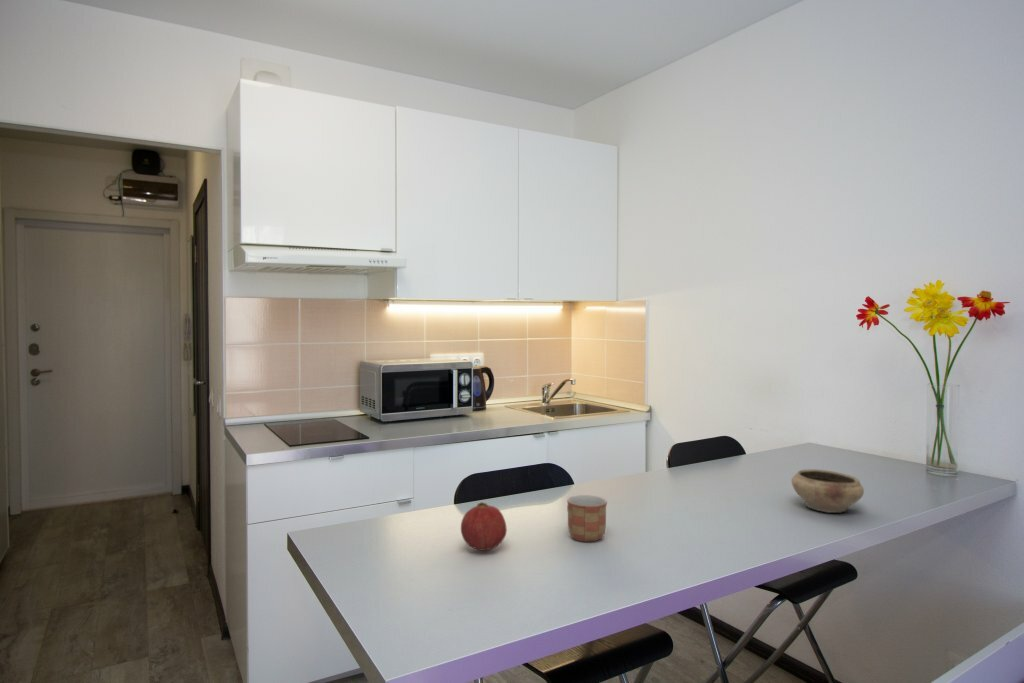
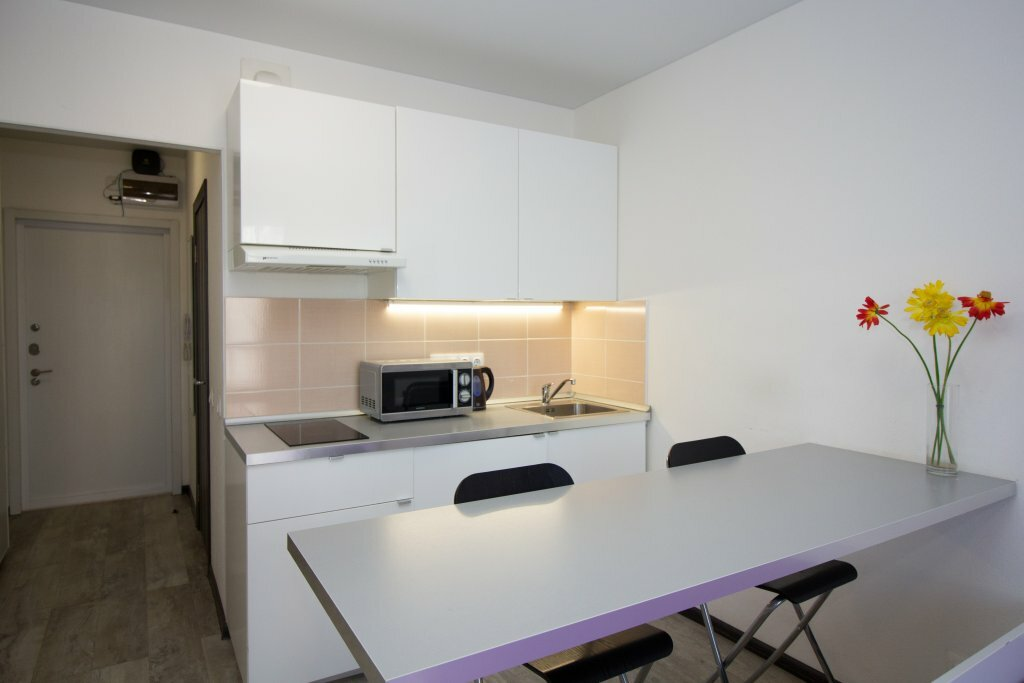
- fruit (483, 525)
- ceramic bowl (826, 491)
- mug (583, 516)
